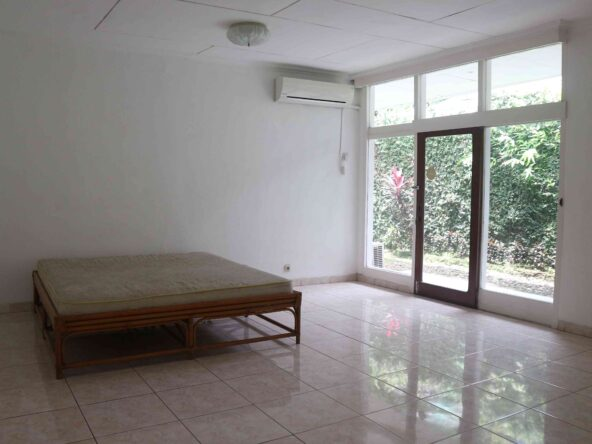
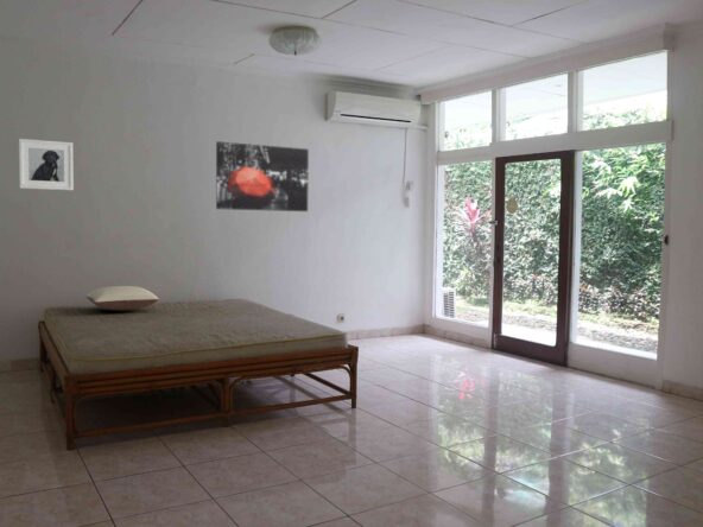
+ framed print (46, 165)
+ pillow (121, 298)
+ wall art (264, 178)
